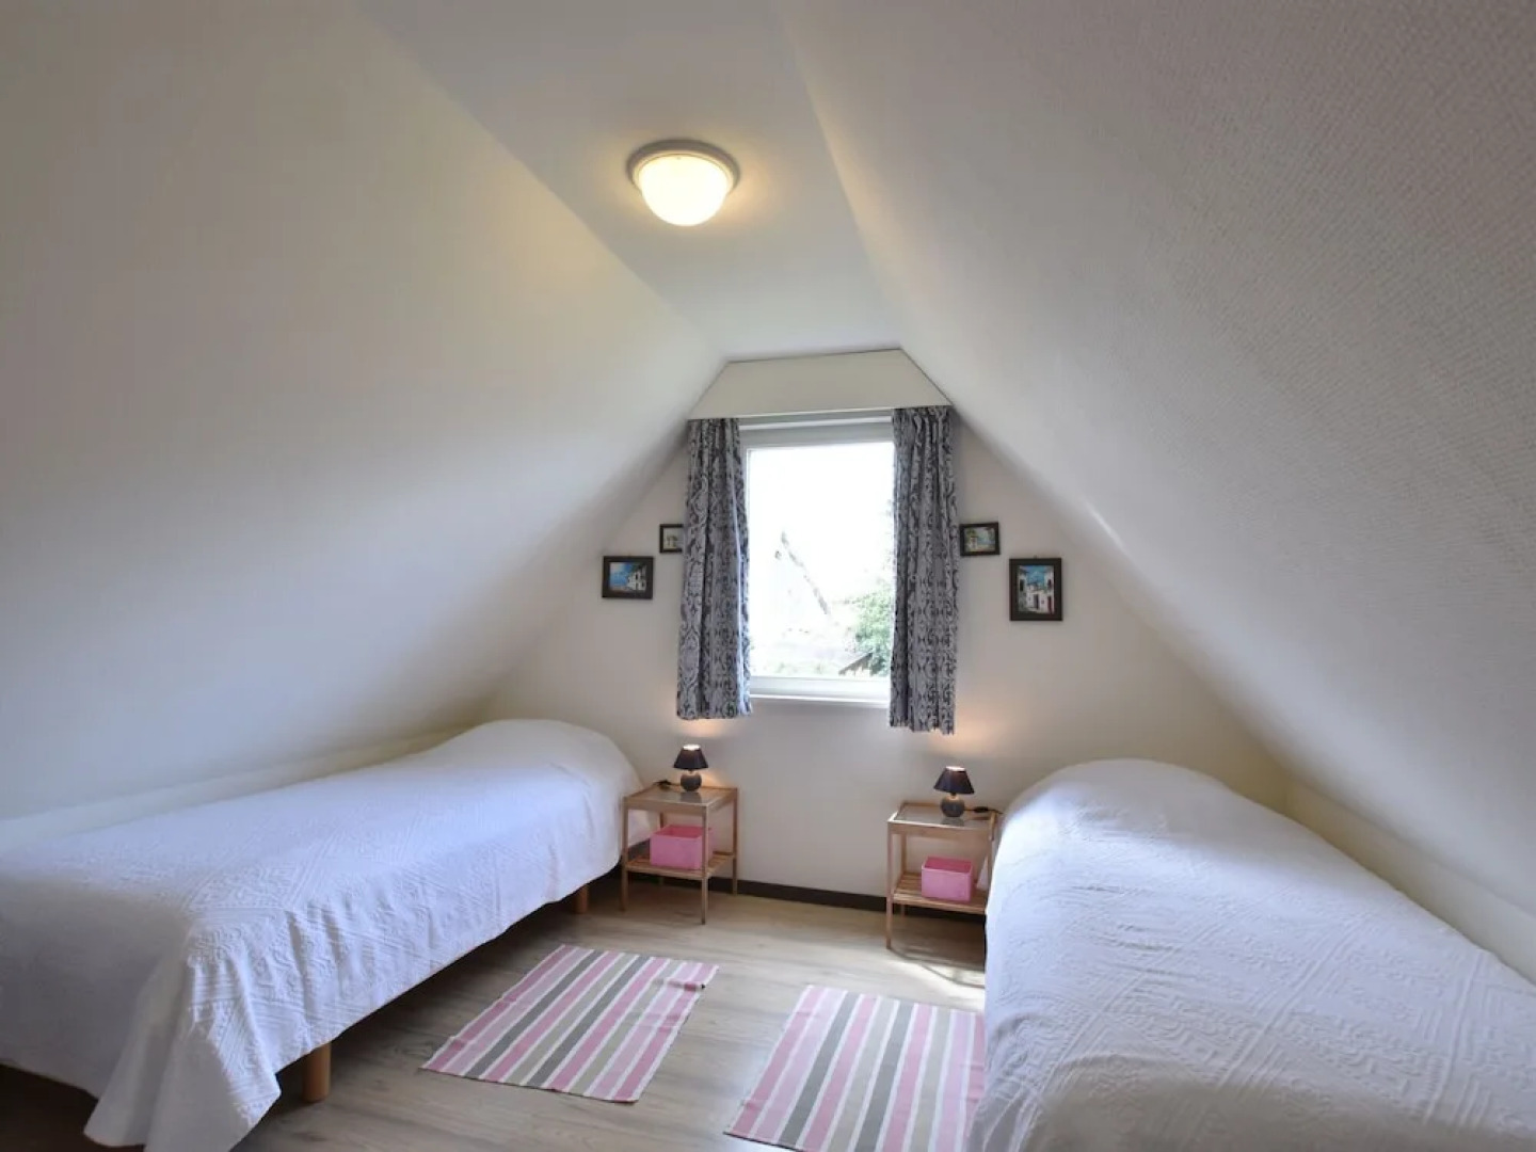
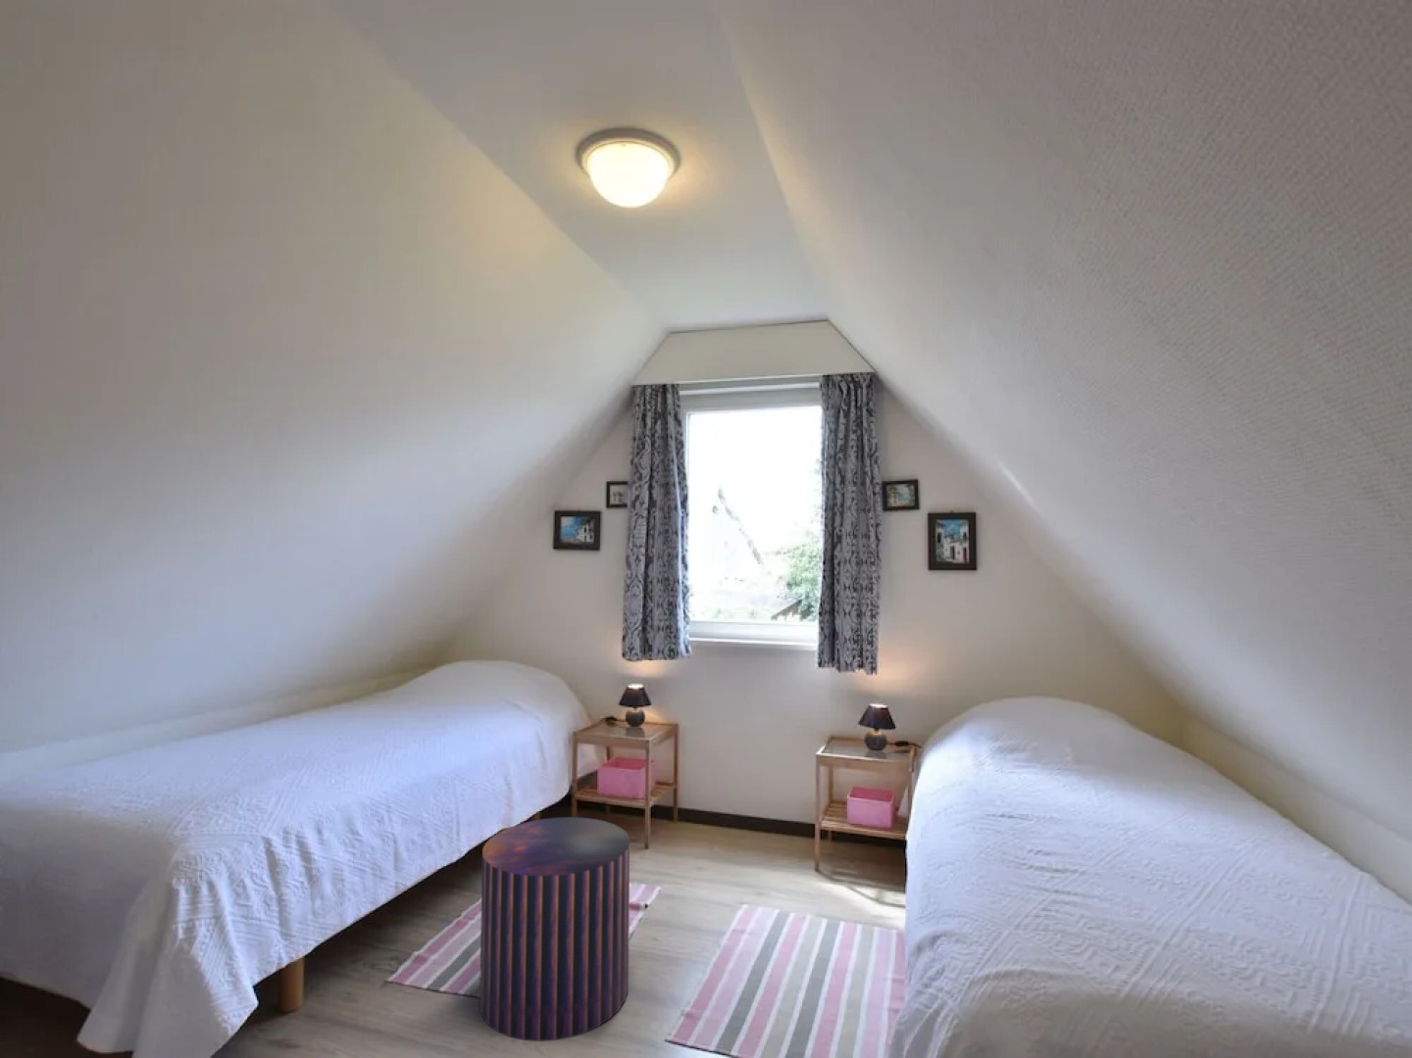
+ stool (556, 917)
